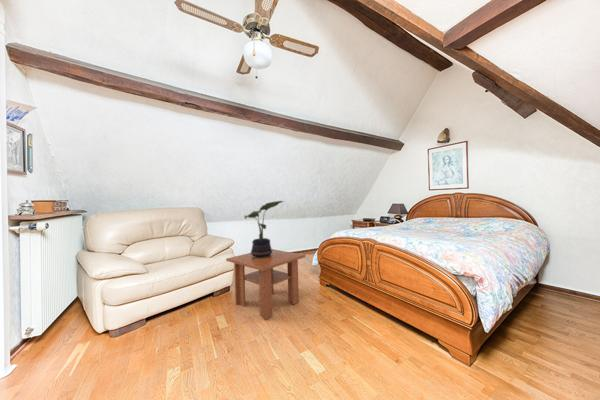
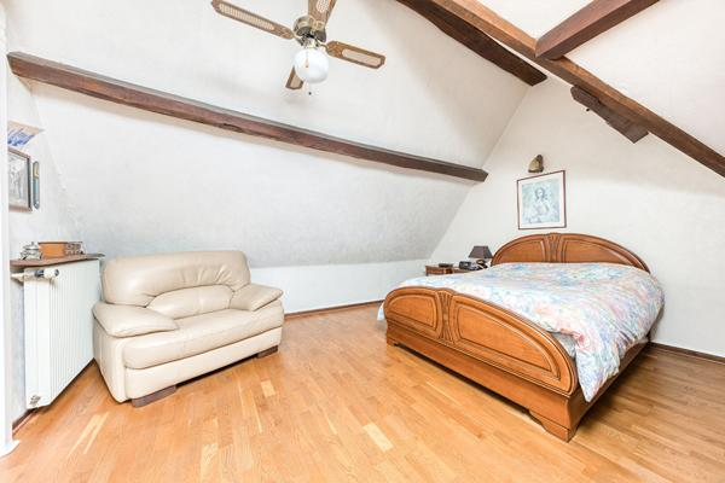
- potted plant (259, 229)
- coffee table (266, 280)
